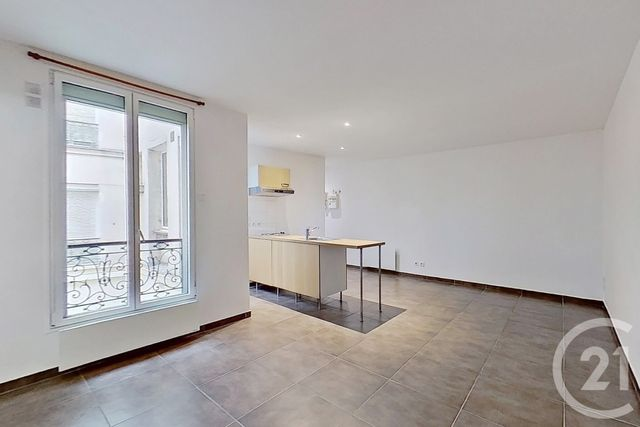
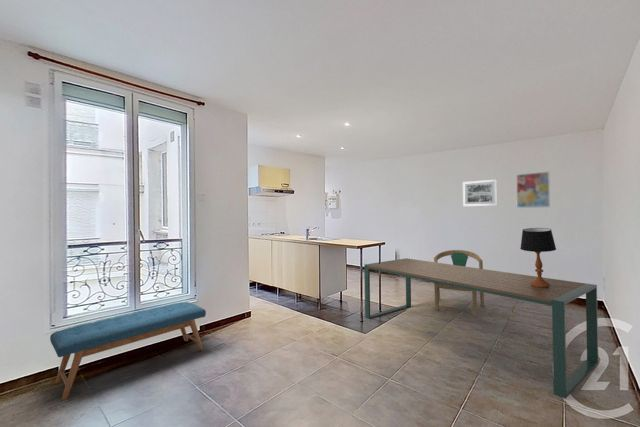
+ dining chair (454, 286)
+ dining table (460, 287)
+ bench (136, 340)
+ wall art (532, 190)
+ wall art (479, 193)
+ table lamp (539, 257)
